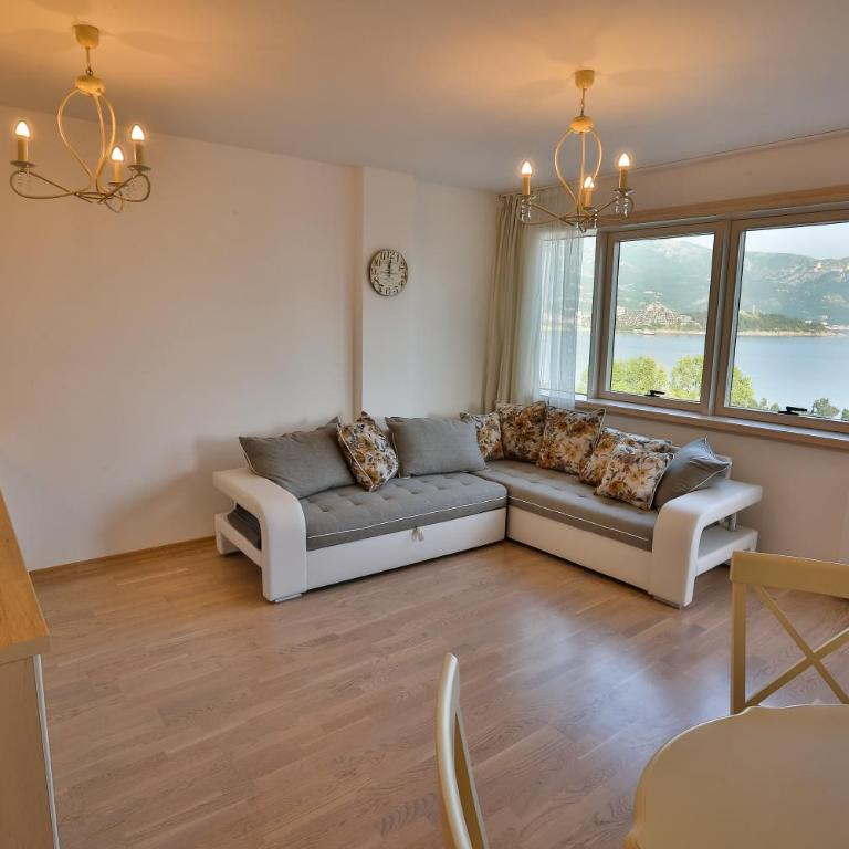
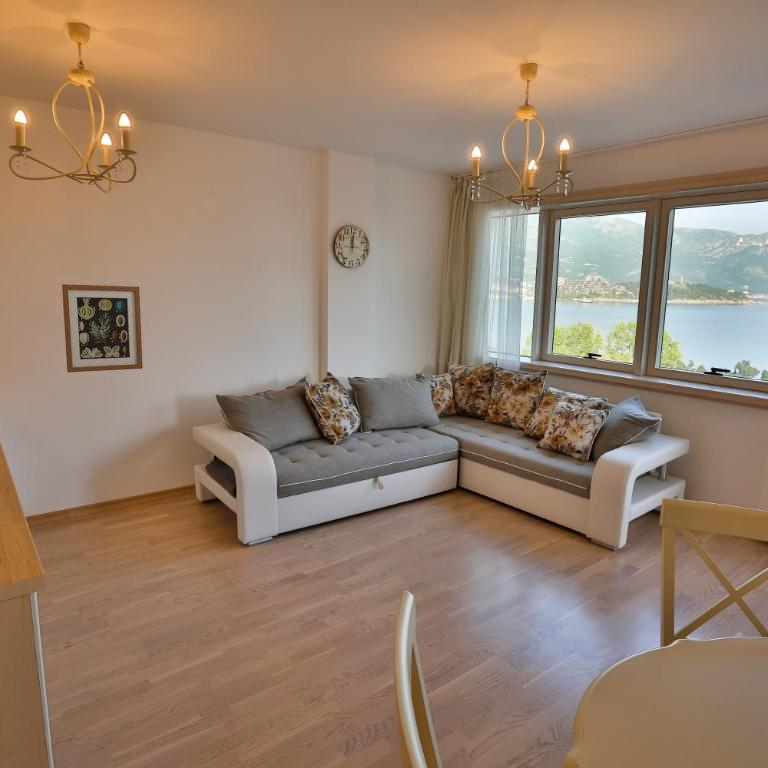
+ wall art (104, 328)
